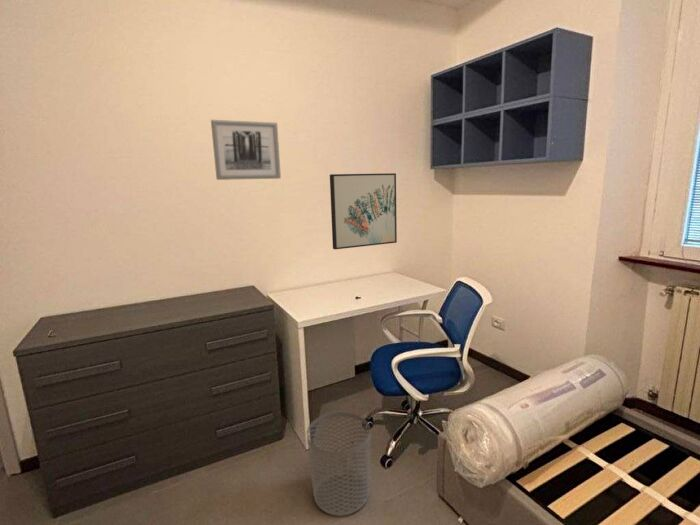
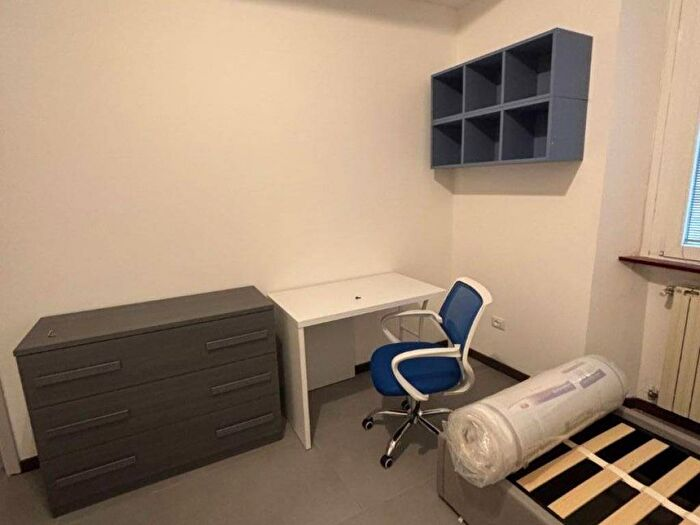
- wall art (364, 210)
- waste bin (340, 462)
- wall art (247, 150)
